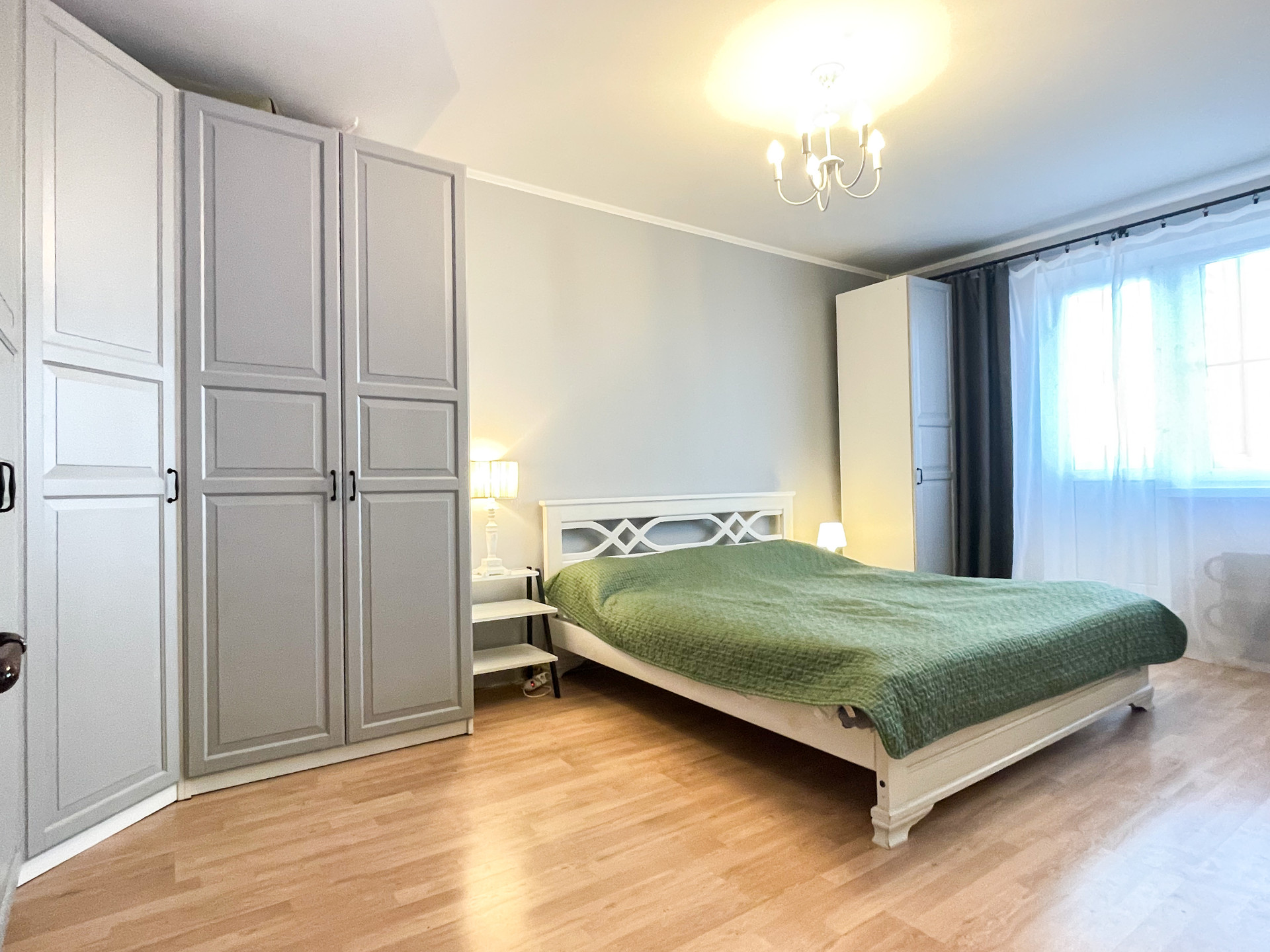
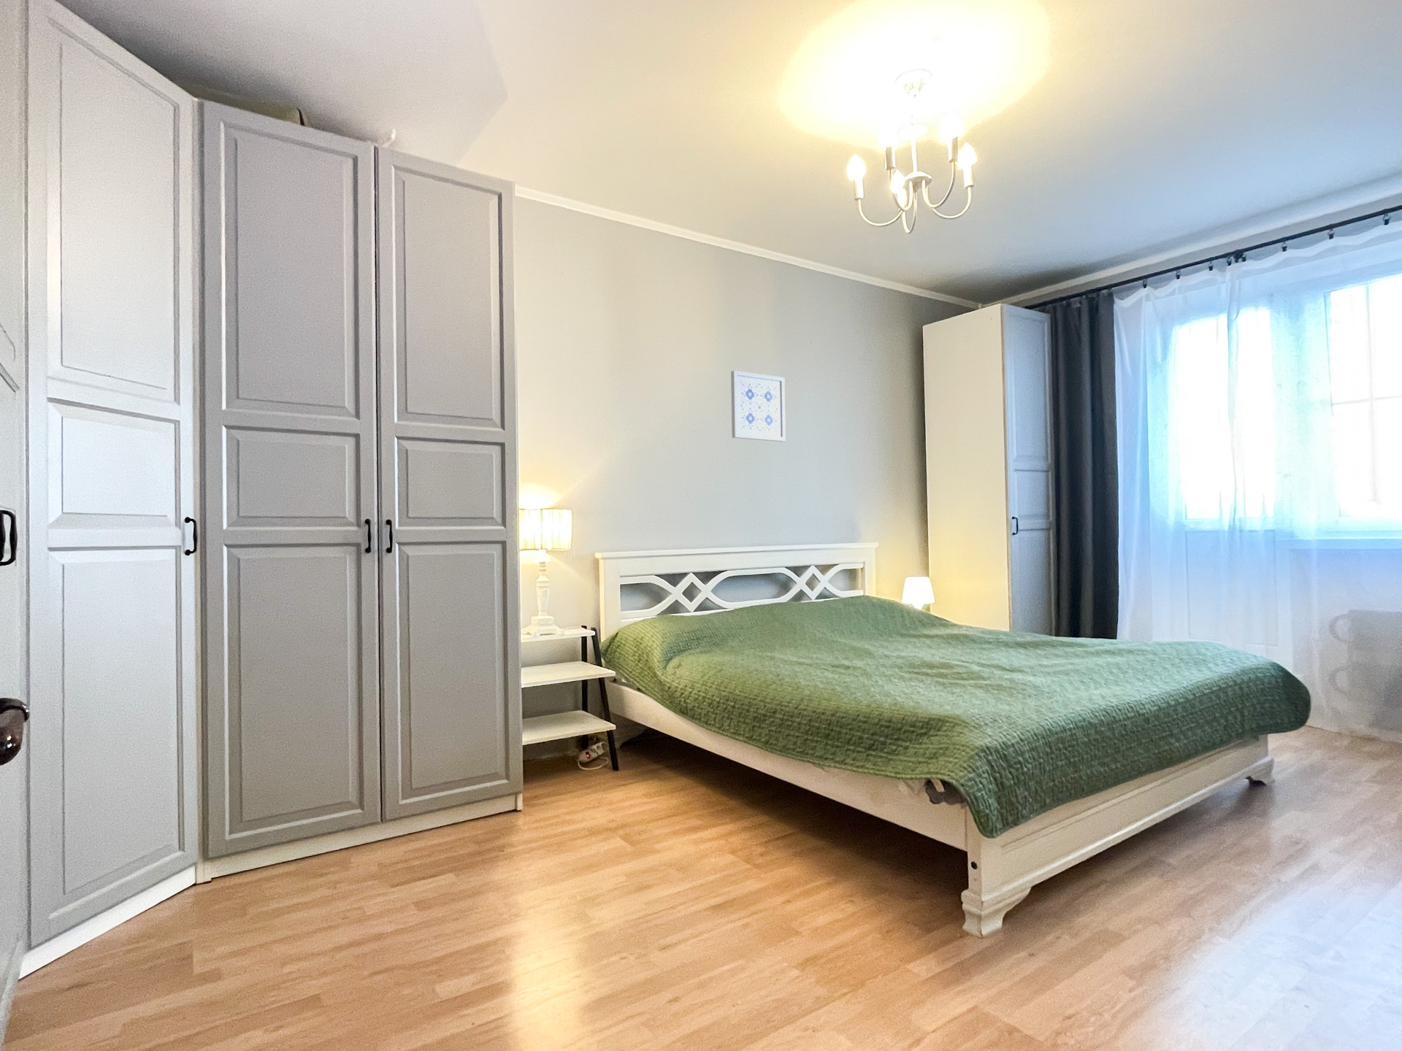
+ wall art (758, 406)
